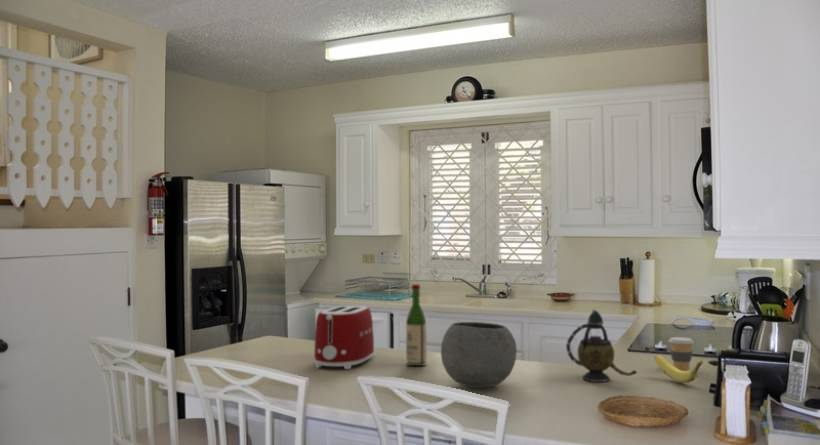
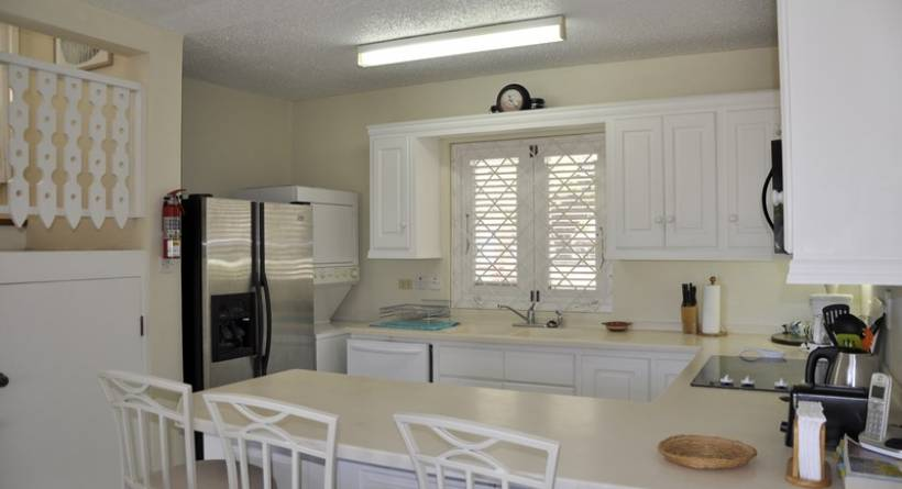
- wine bottle (416, 324)
- toaster (344, 335)
- banana (676, 368)
- coffee cup (681, 354)
- bowl (478, 354)
- teapot (604, 345)
